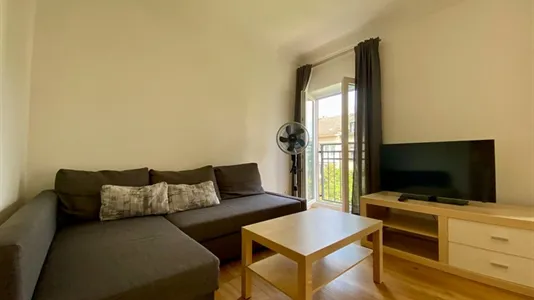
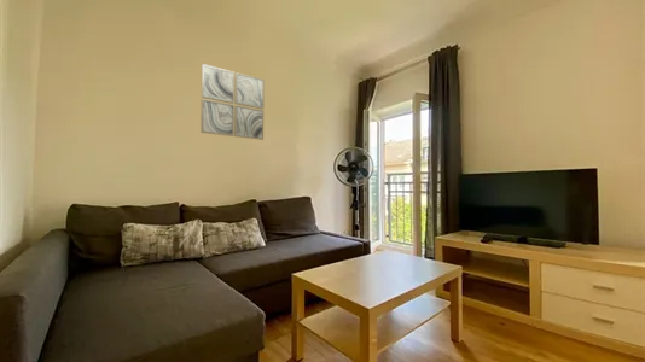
+ wall art (234, 103)
